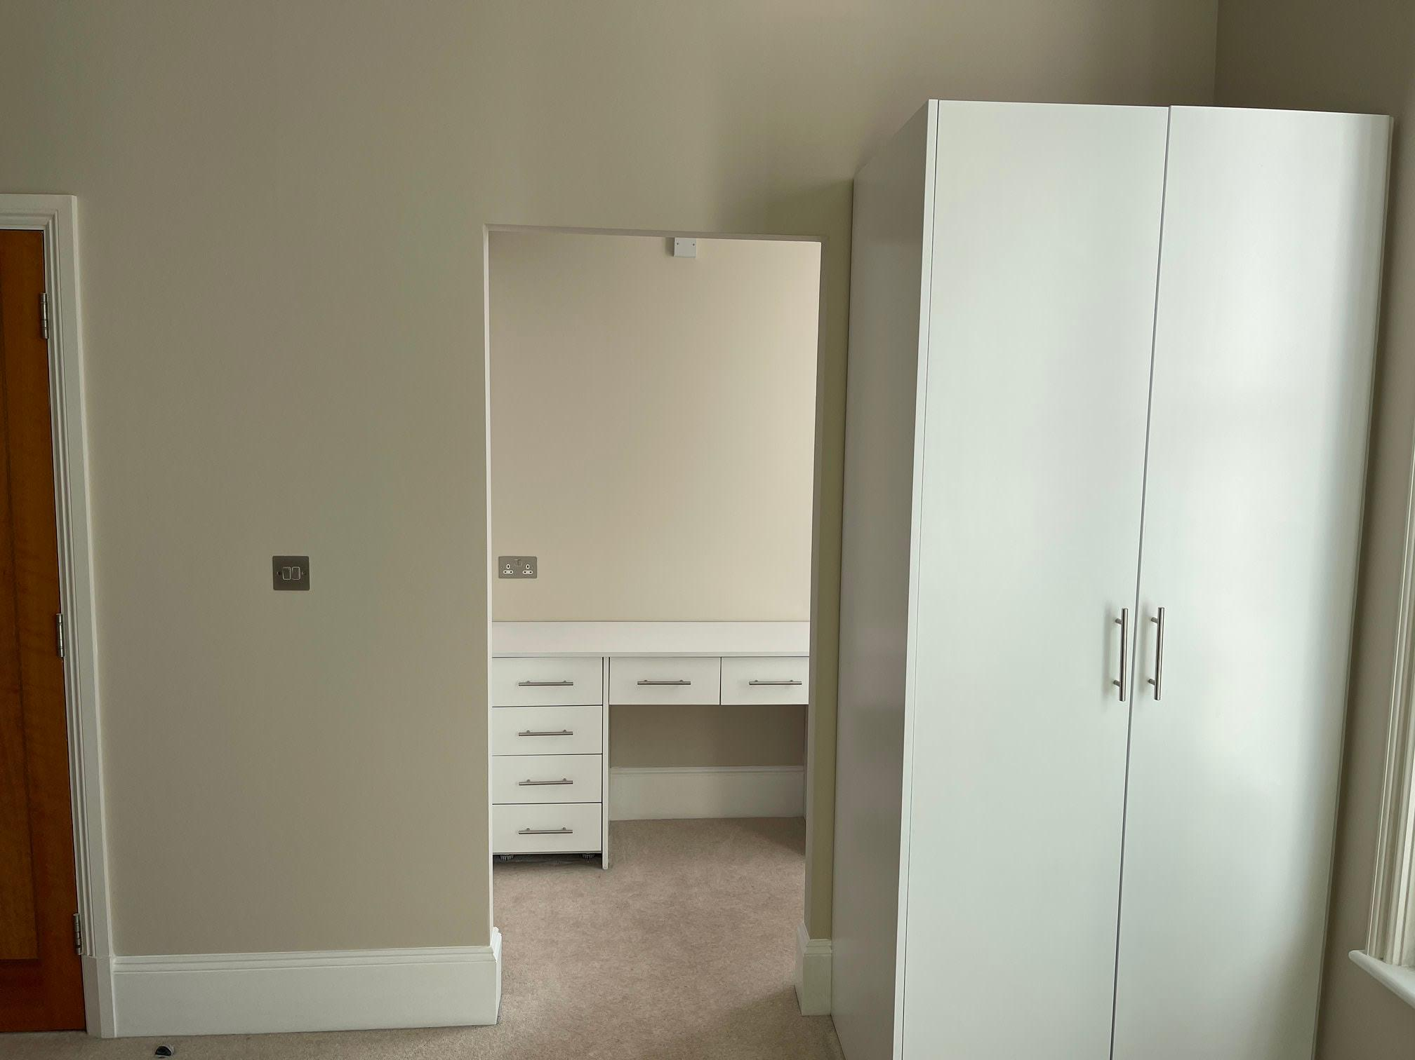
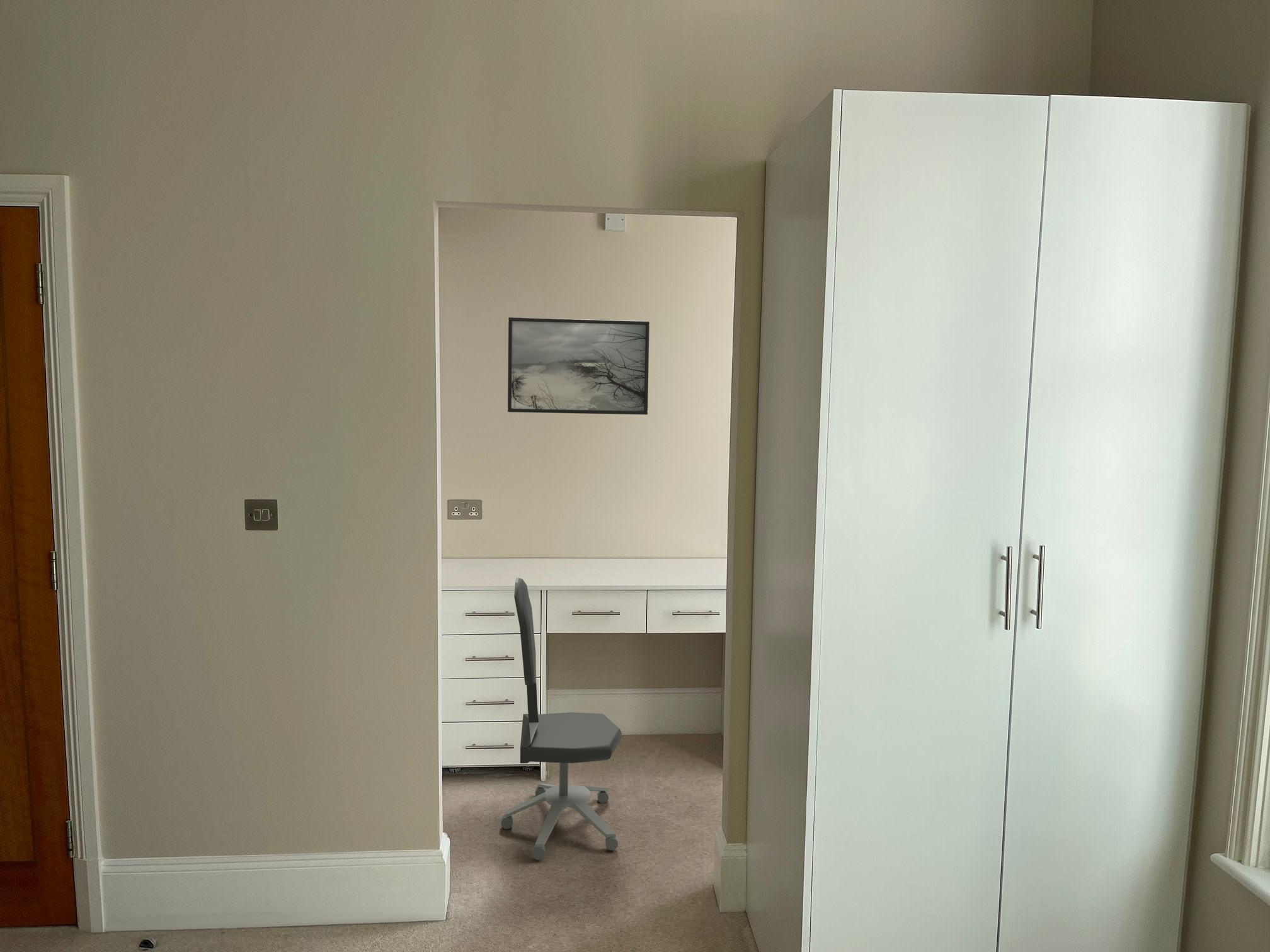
+ office chair (563, 713)
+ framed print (578, 366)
